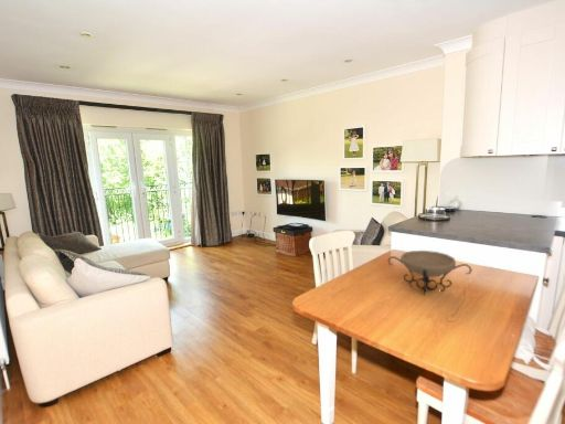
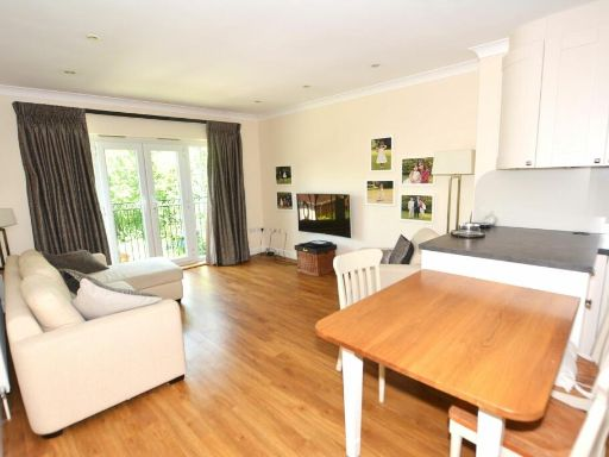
- decorative bowl (427, 273)
